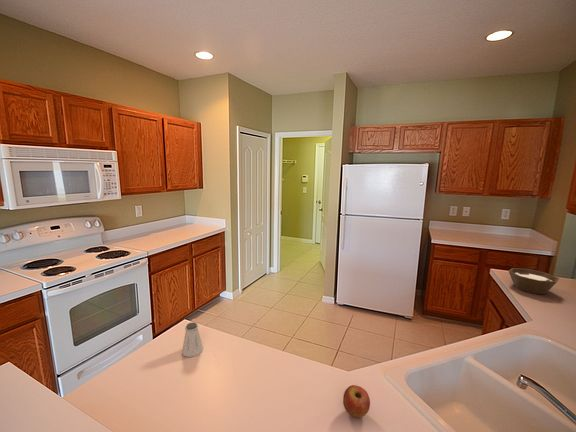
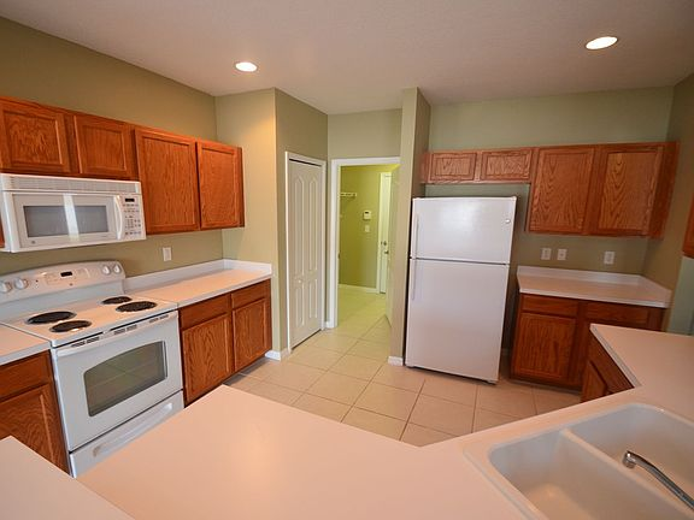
- fruit (356, 400)
- bowl (531, 281)
- saltshaker (192, 337)
